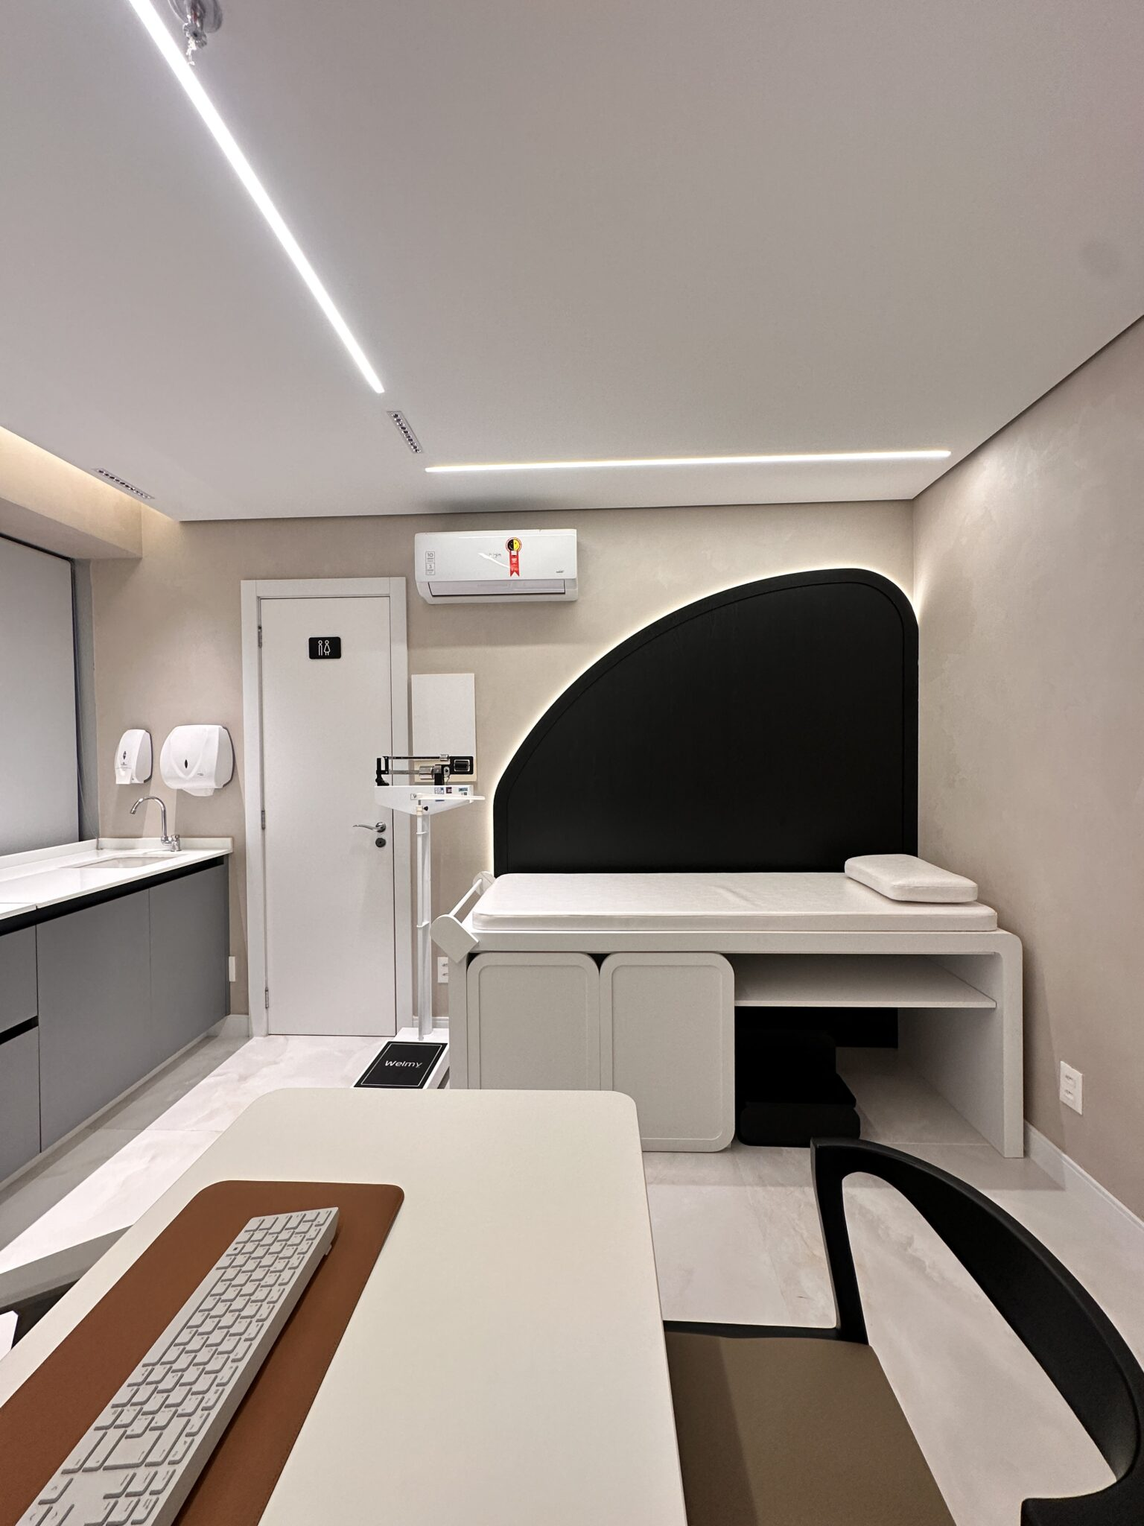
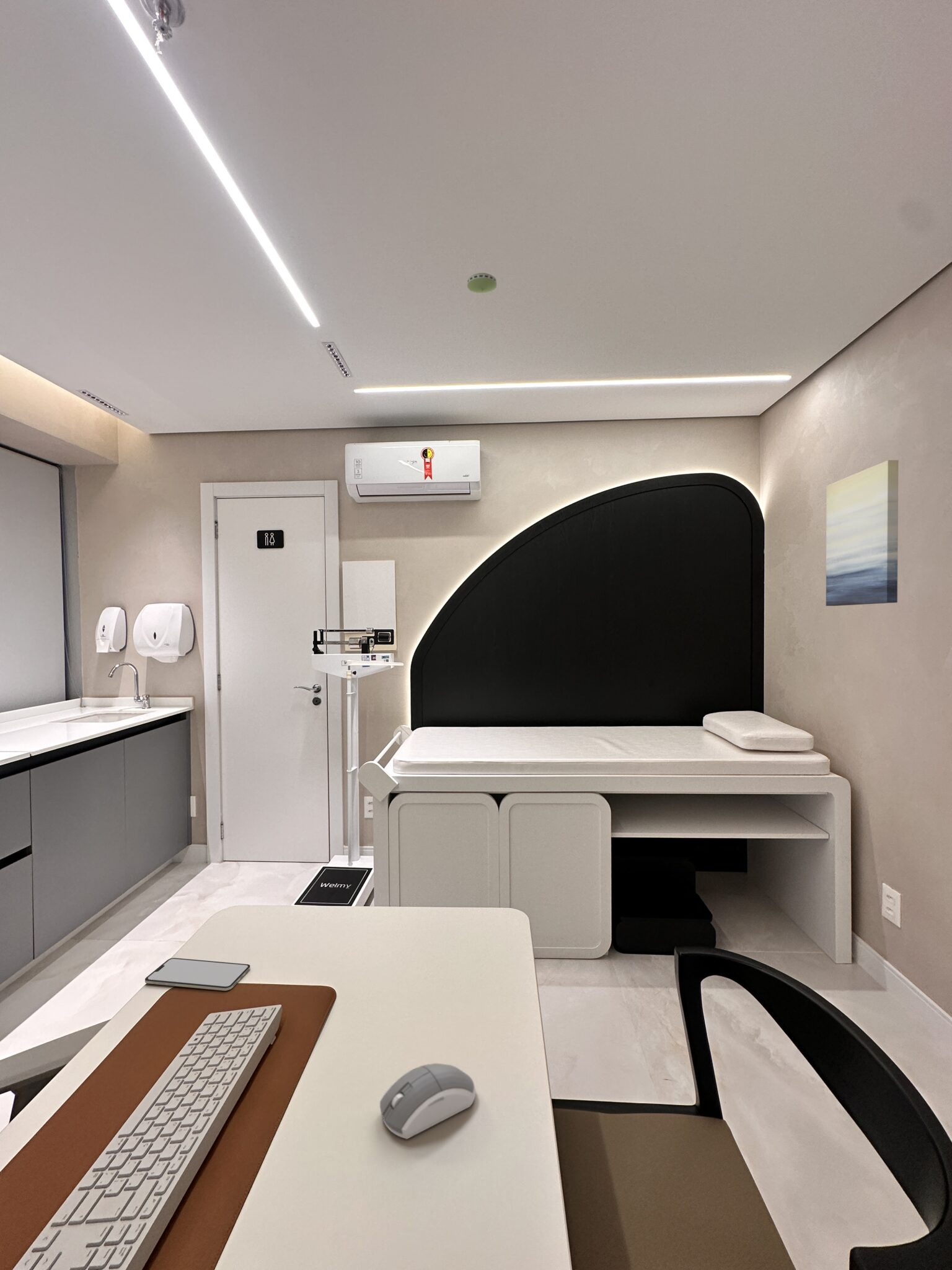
+ wall art (859, 539)
+ computer mouse (430, 1088)
+ smoke detector (482, 282)
+ smartphone (198, 973)
